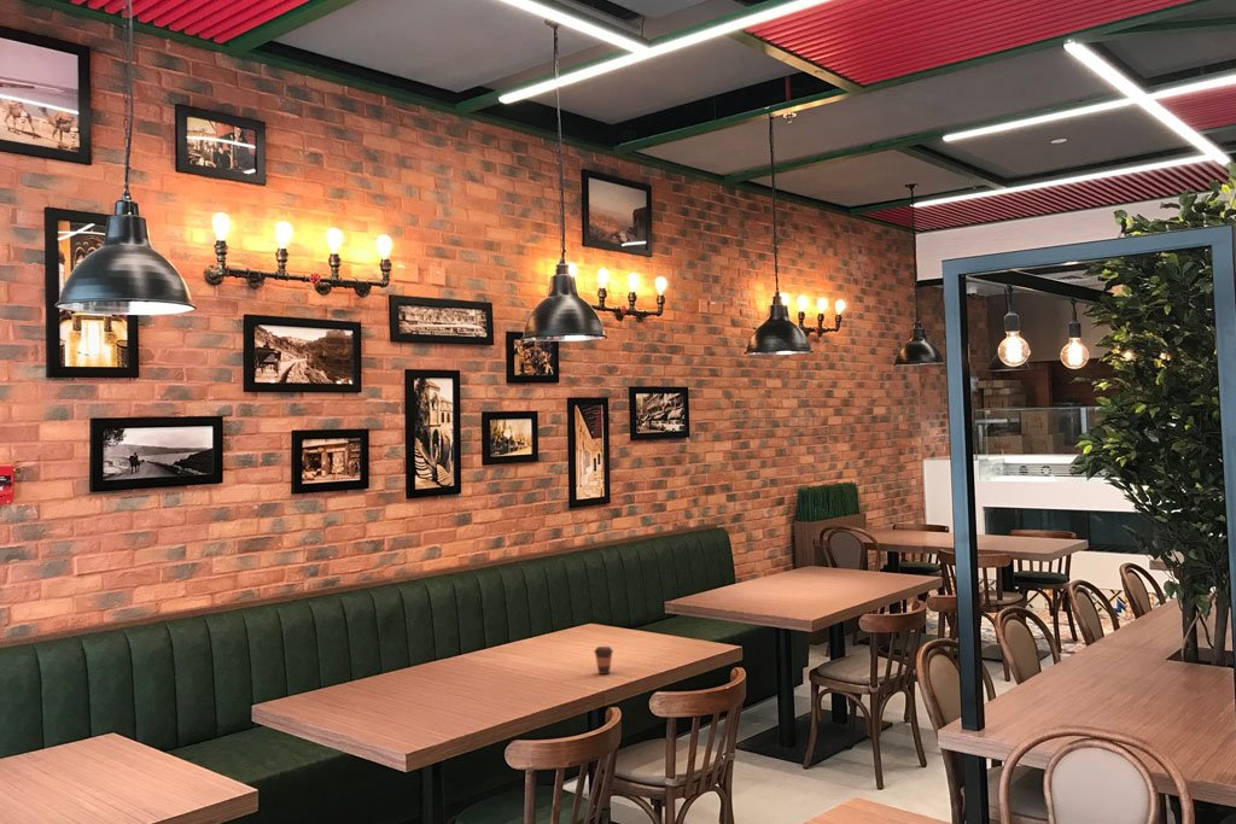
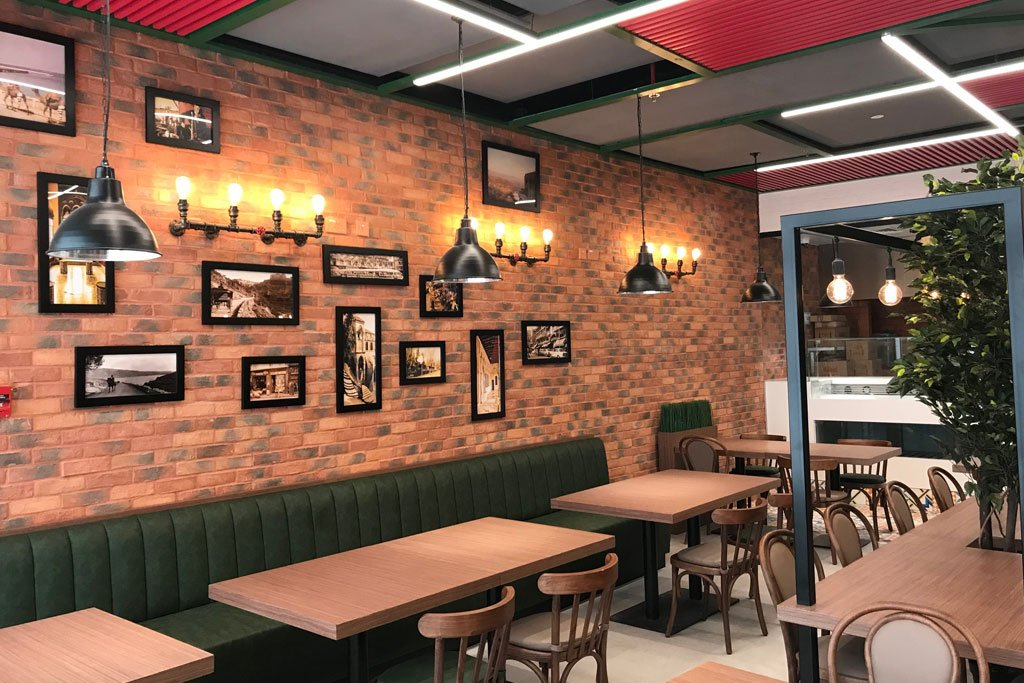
- coffee cup (604, 660)
